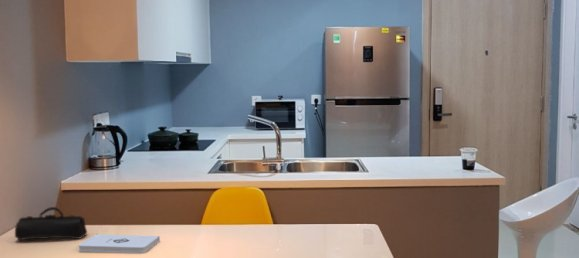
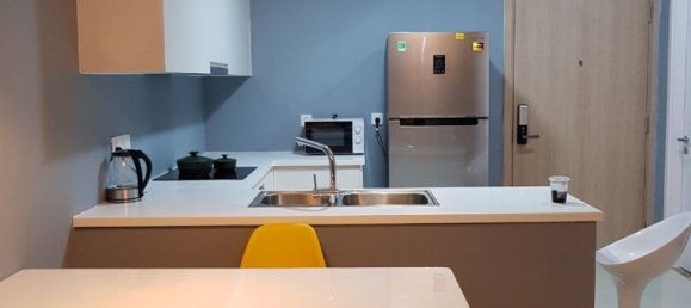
- notepad (119, 243)
- pencil case (50, 222)
